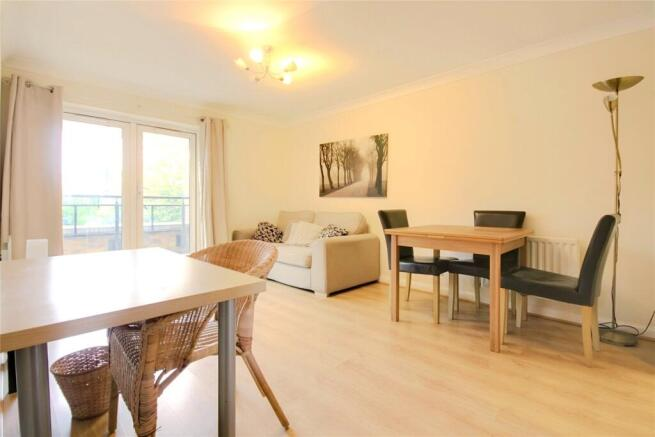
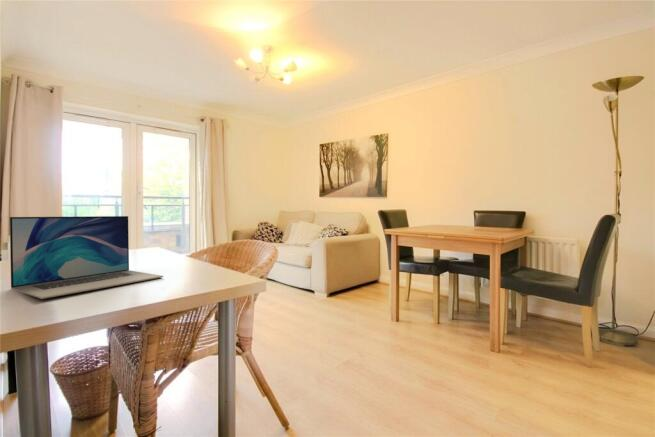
+ laptop (93, 249)
